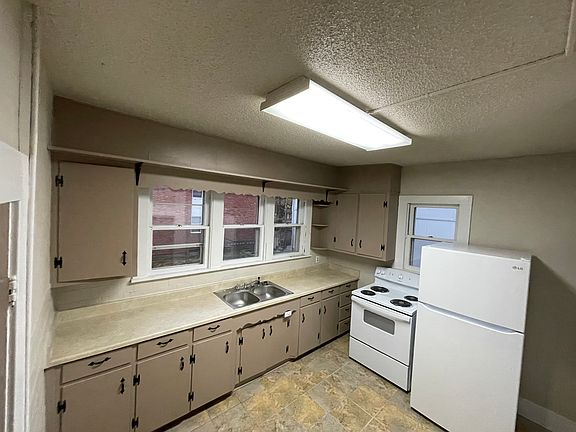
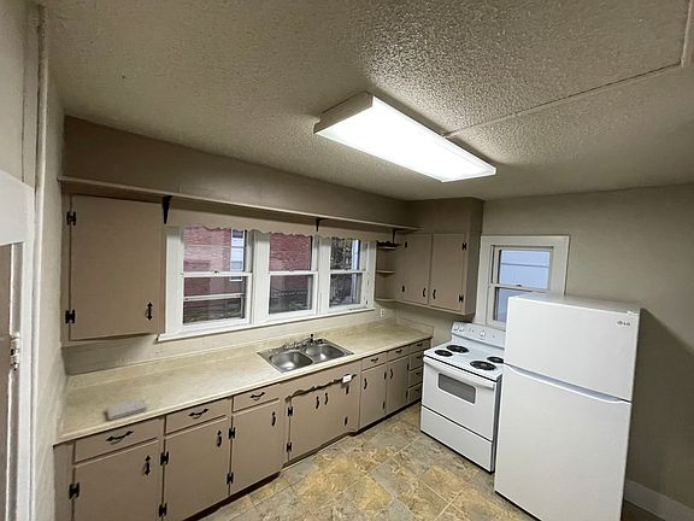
+ washcloth (127, 408)
